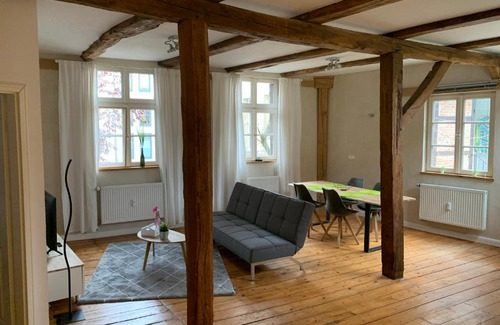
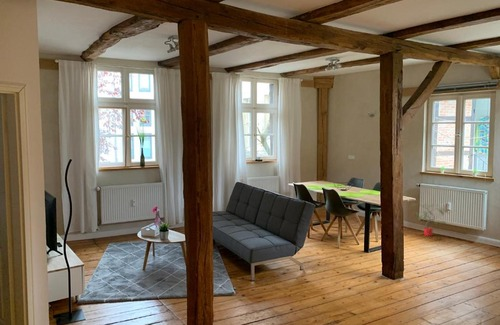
+ potted plant (429, 219)
